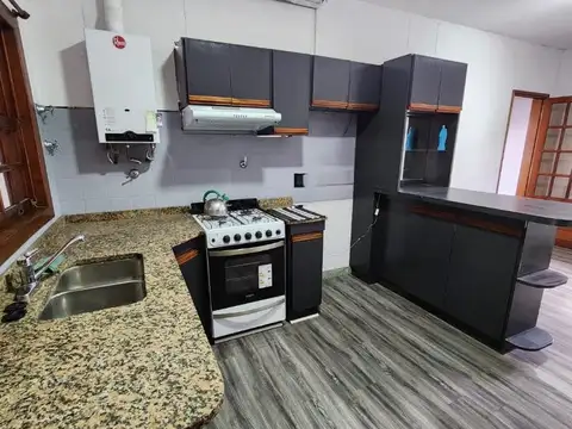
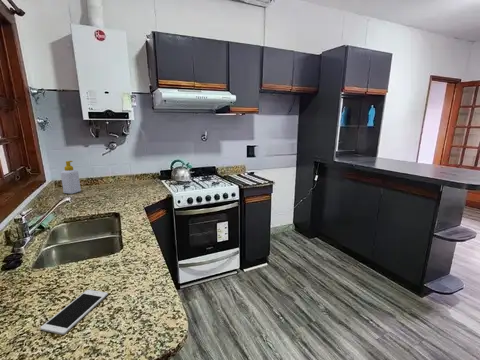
+ cell phone (77, 309)
+ soap bottle (70, 177)
